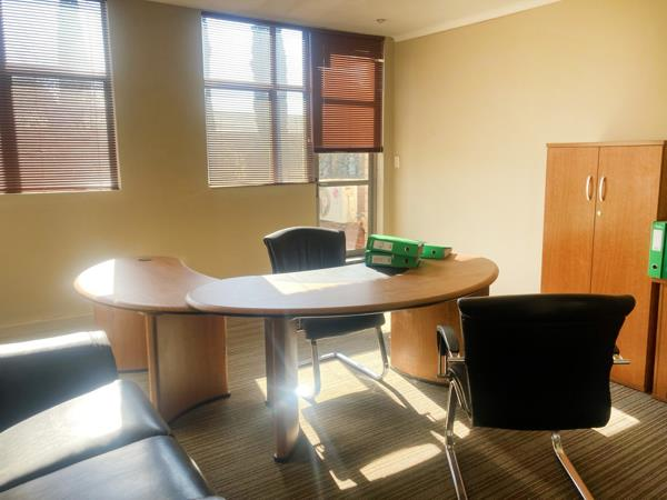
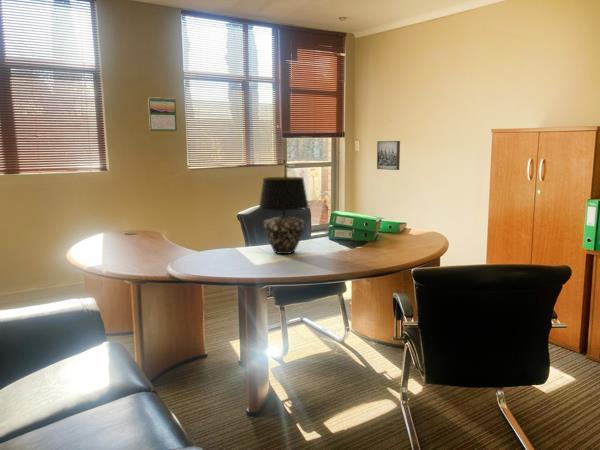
+ table lamp (283, 215)
+ wall art (388, 155)
+ calendar (162, 114)
